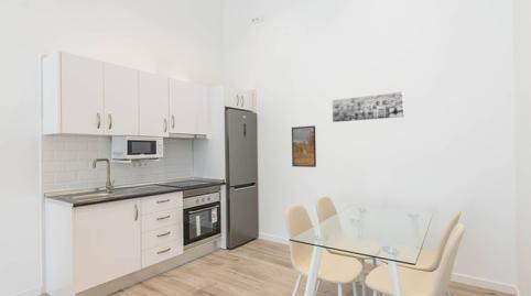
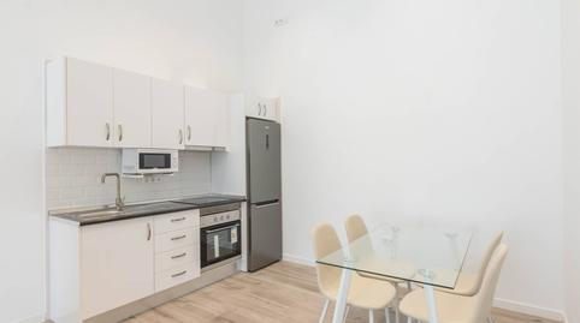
- wall art (366, 108)
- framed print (303, 146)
